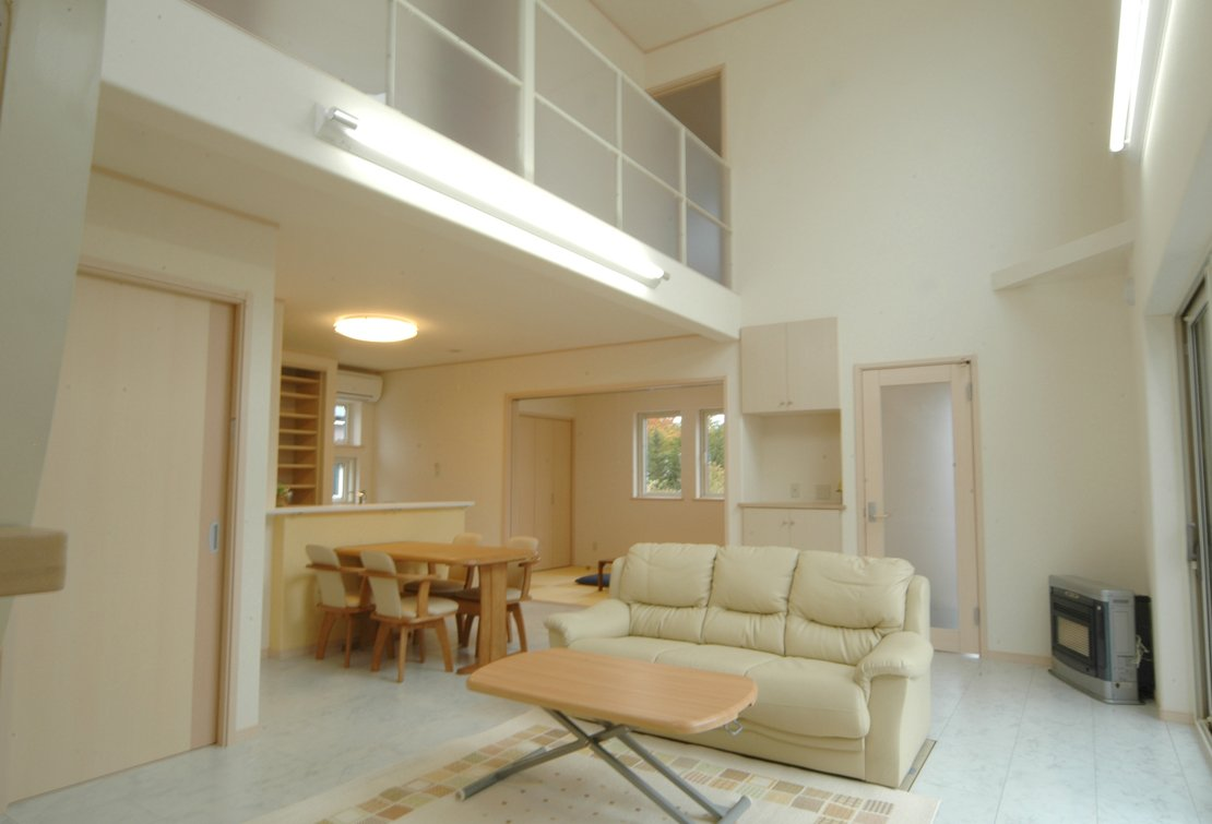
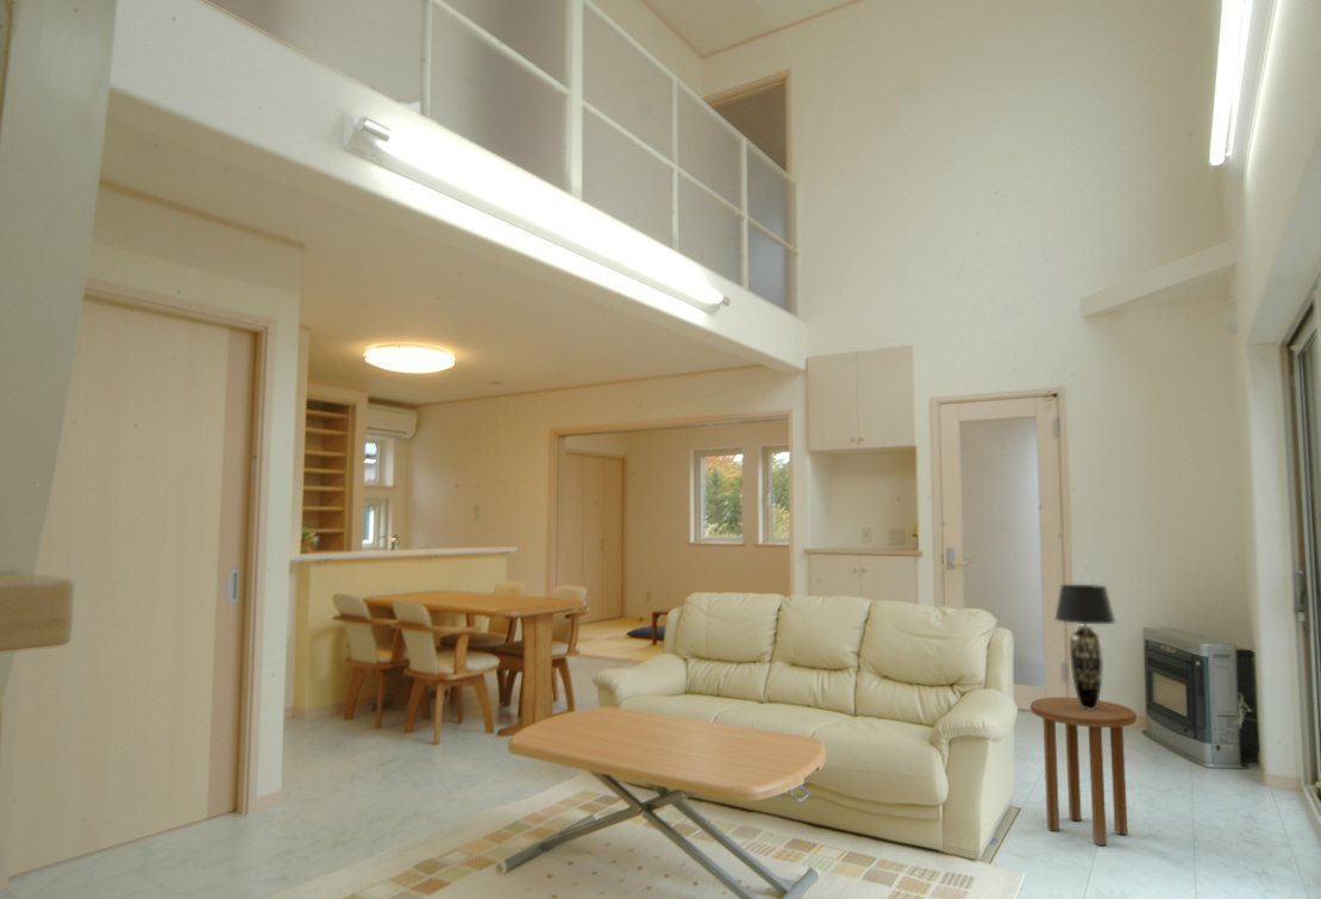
+ side table (1078, 768)
+ table lamp (1085, 645)
